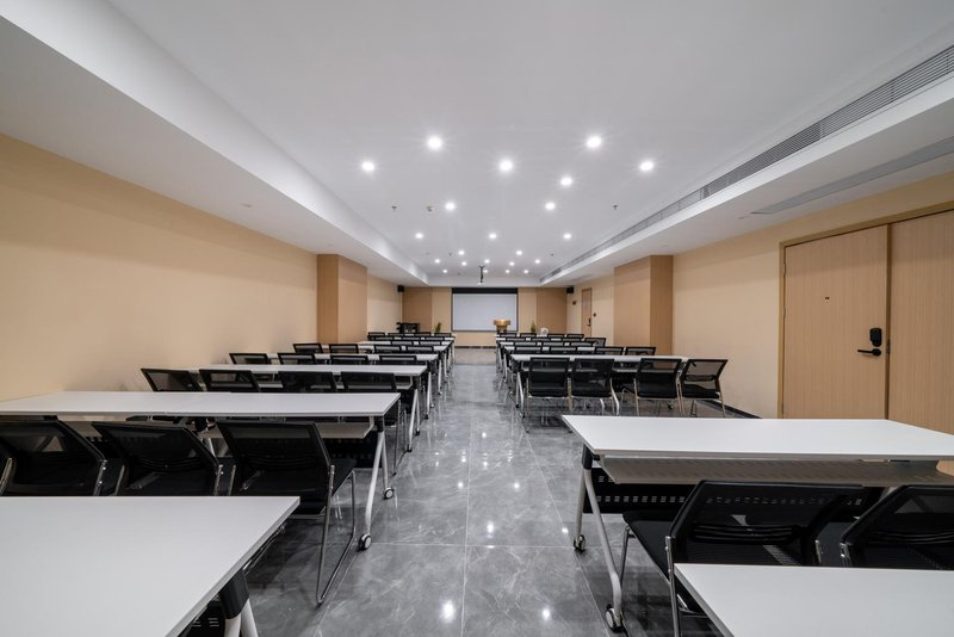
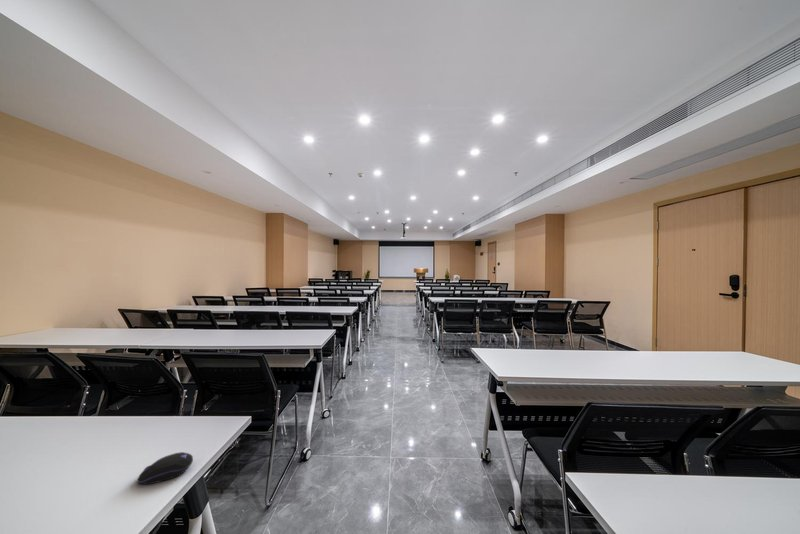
+ computer mouse (166, 465)
